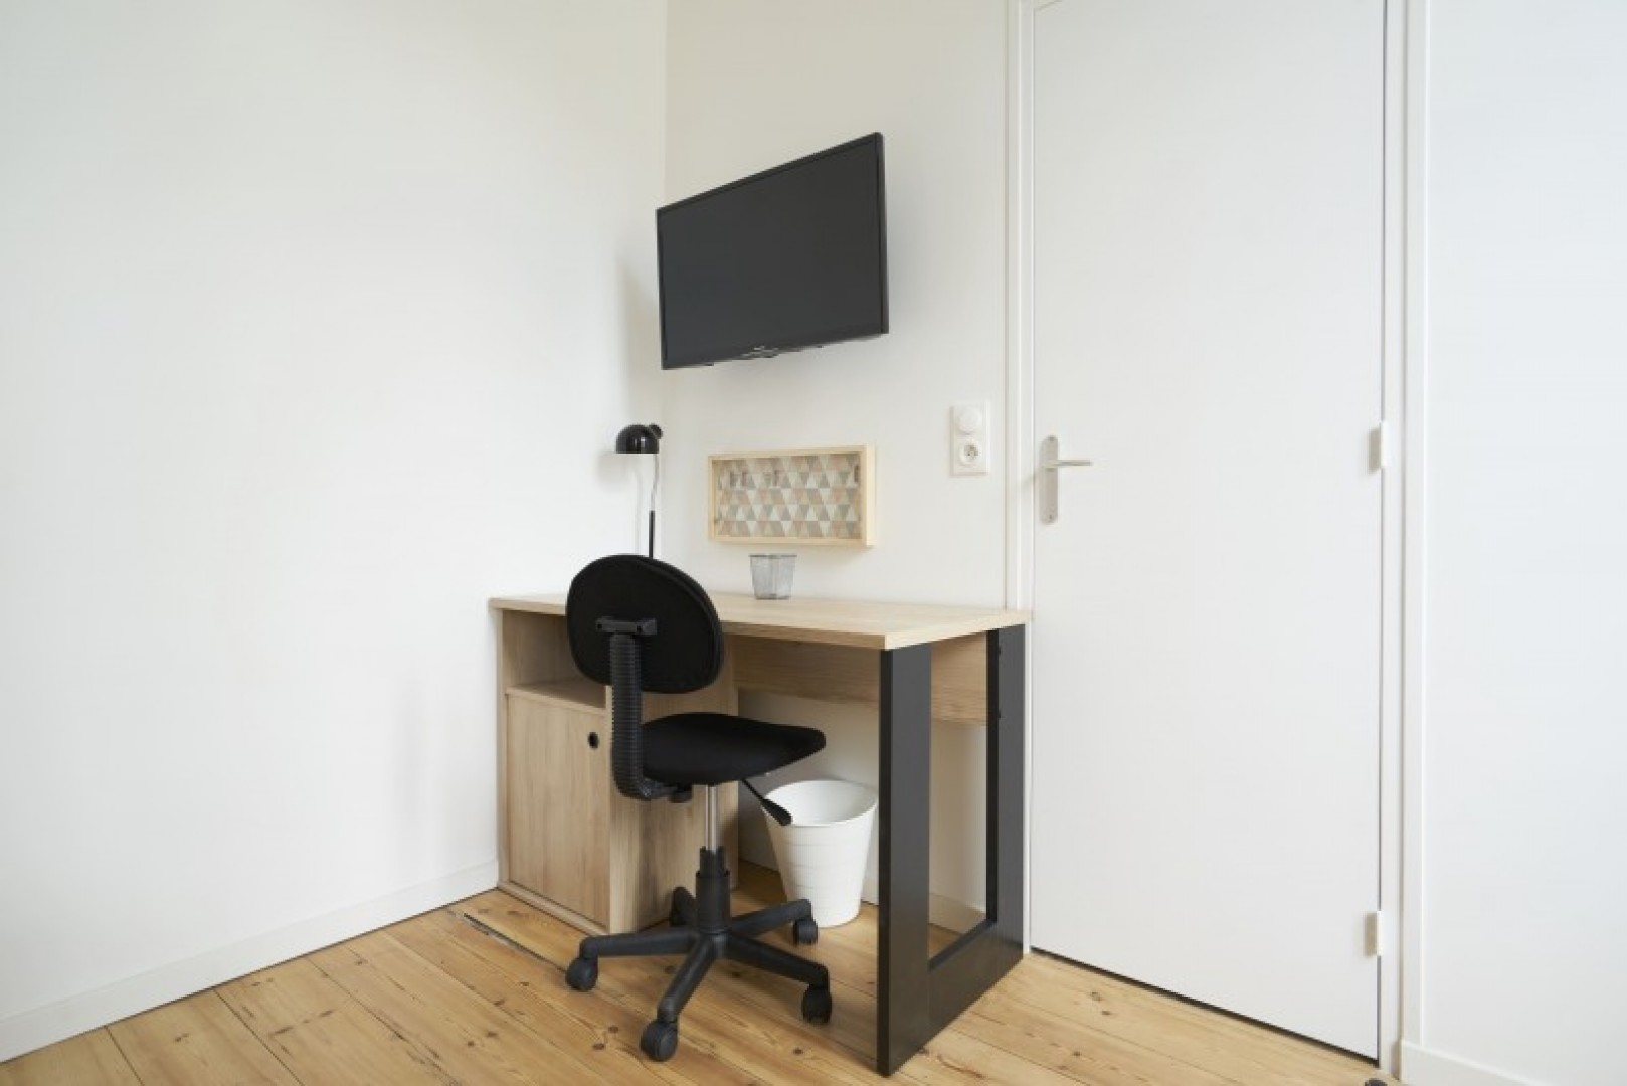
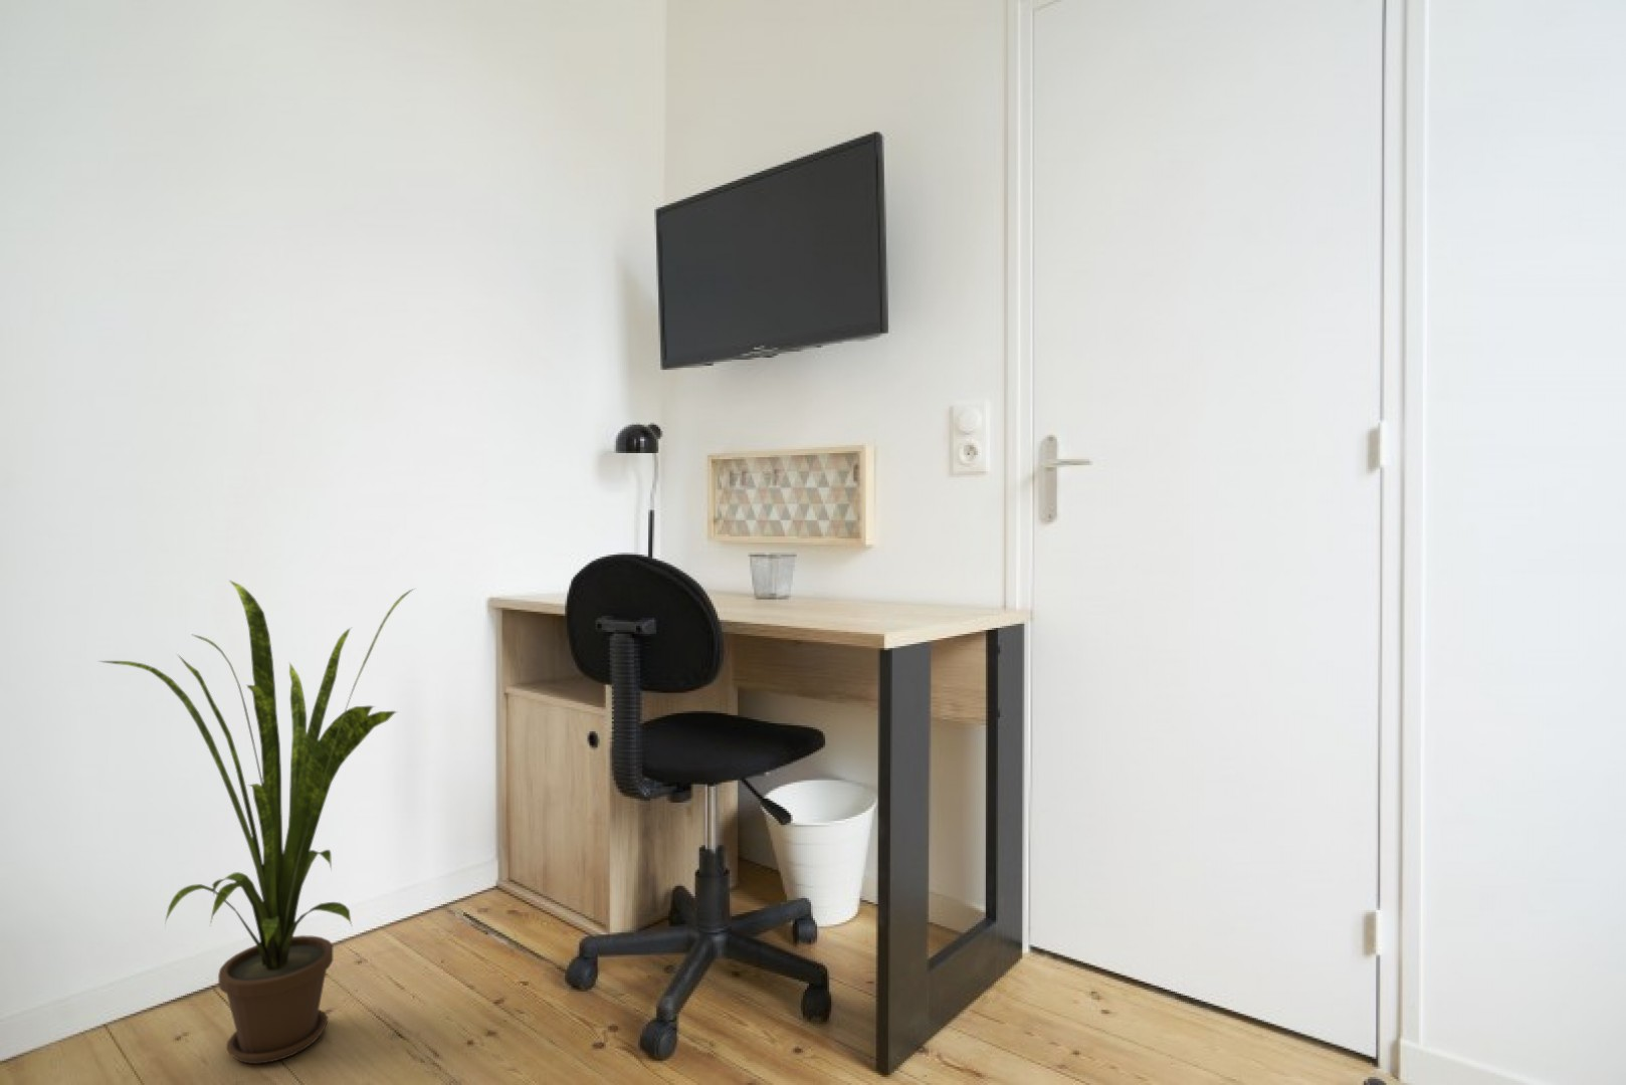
+ house plant (257, 811)
